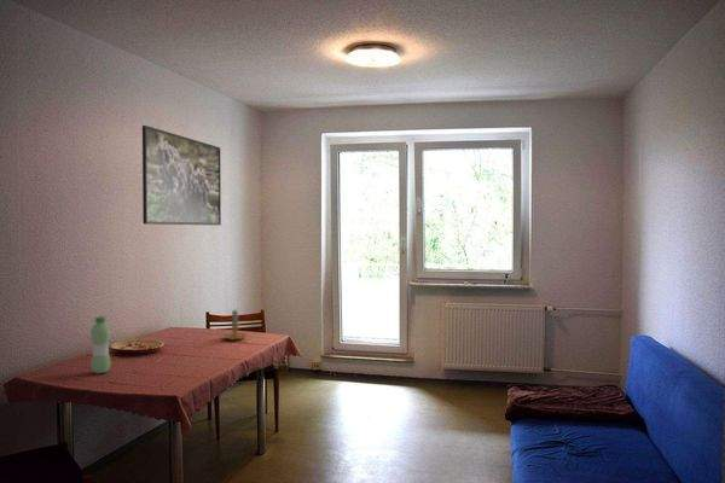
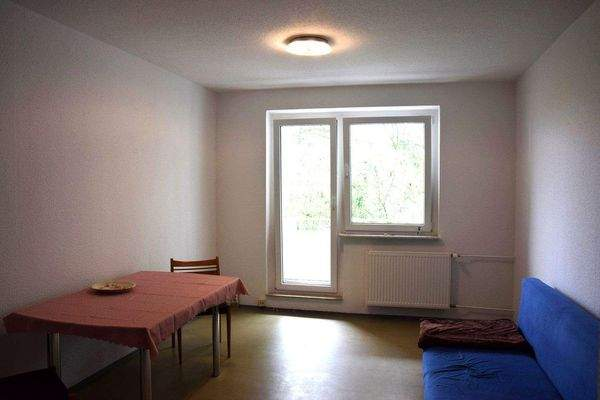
- candle (232, 324)
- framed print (186, 181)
- water bottle (100, 344)
